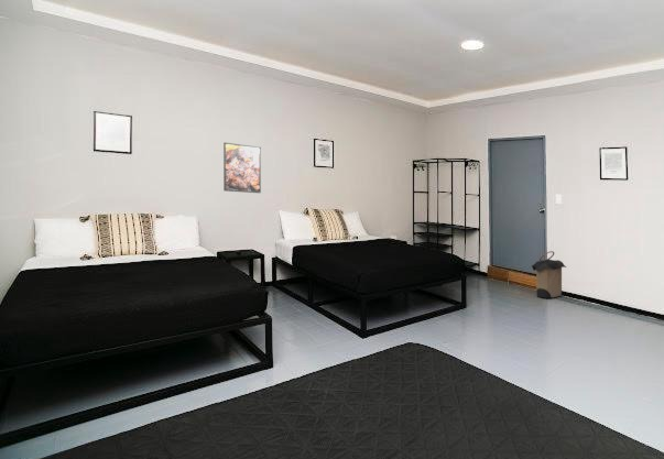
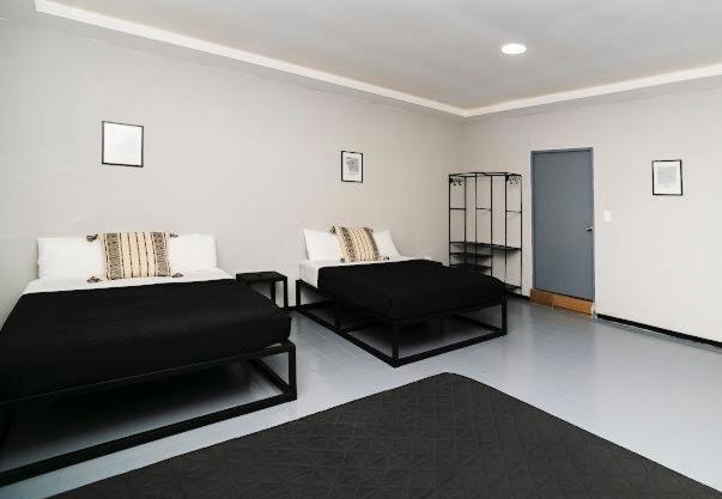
- laundry hamper (548, 273)
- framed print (242, 168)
